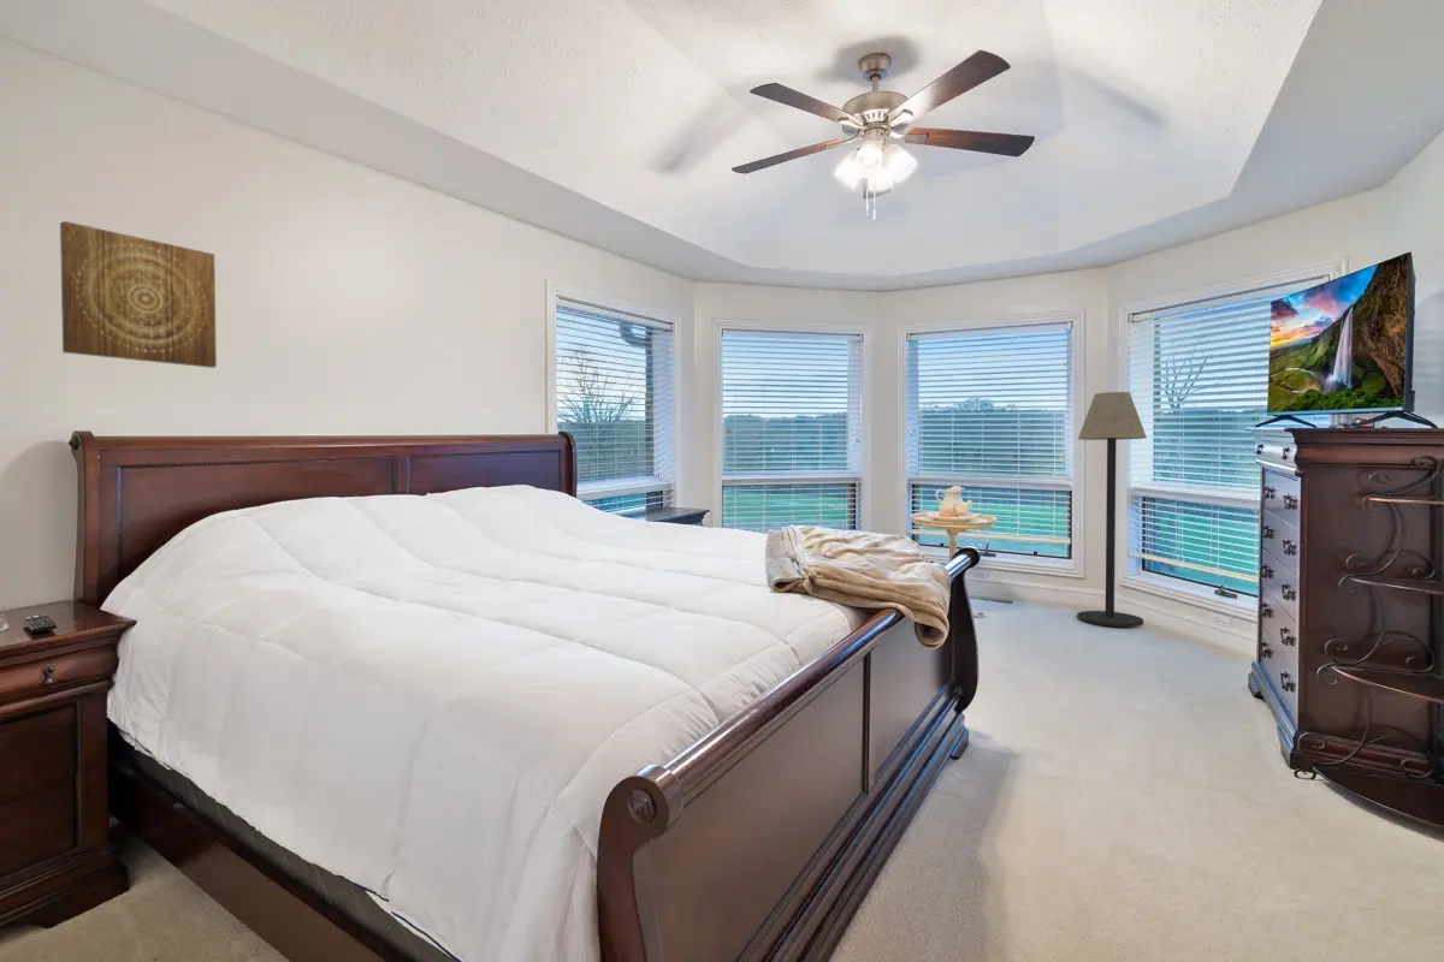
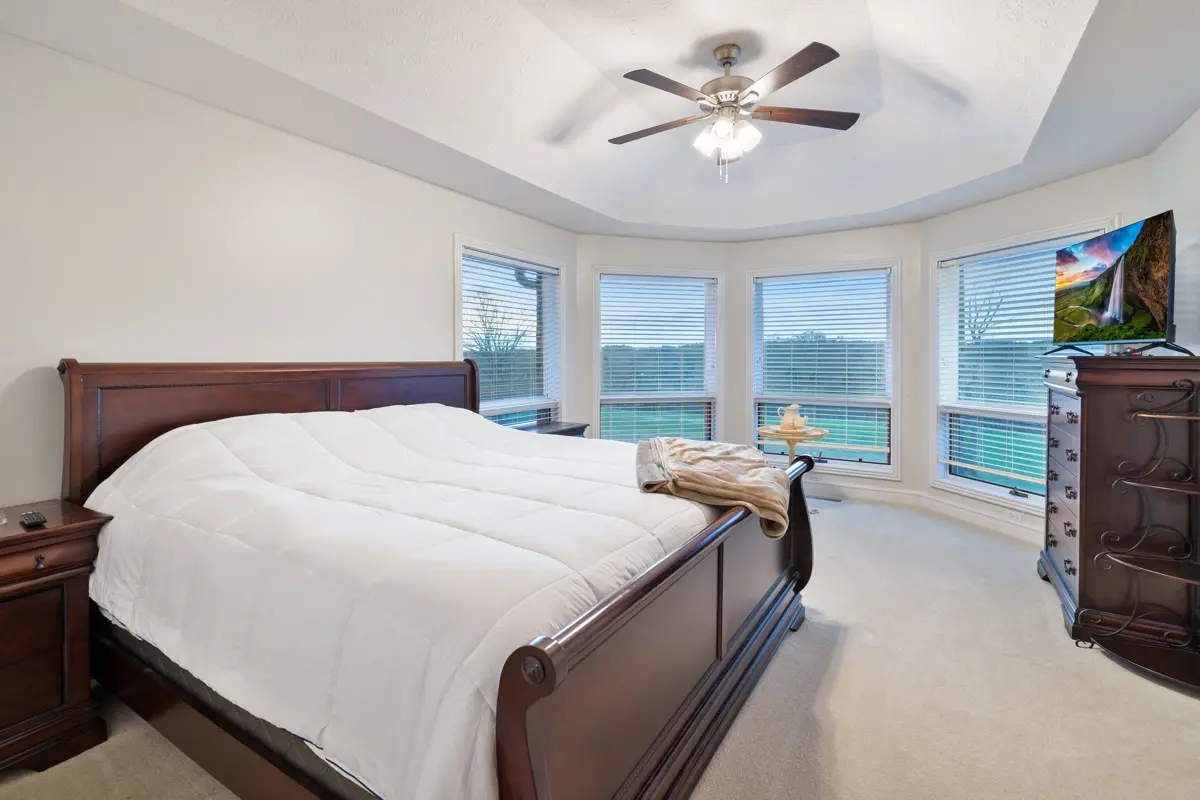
- floor lamp (1111, 506)
- wall art (143, 299)
